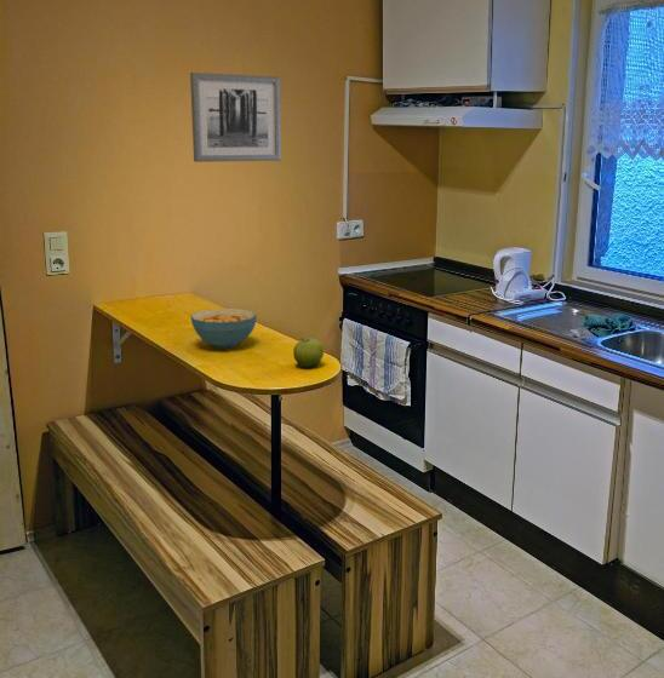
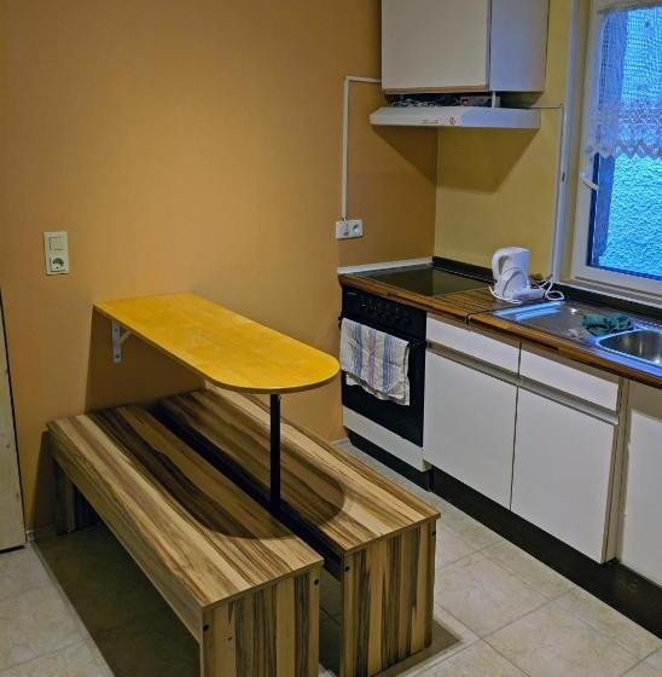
- cereal bowl (224, 331)
- wall art (237, 117)
- fruit (308, 351)
